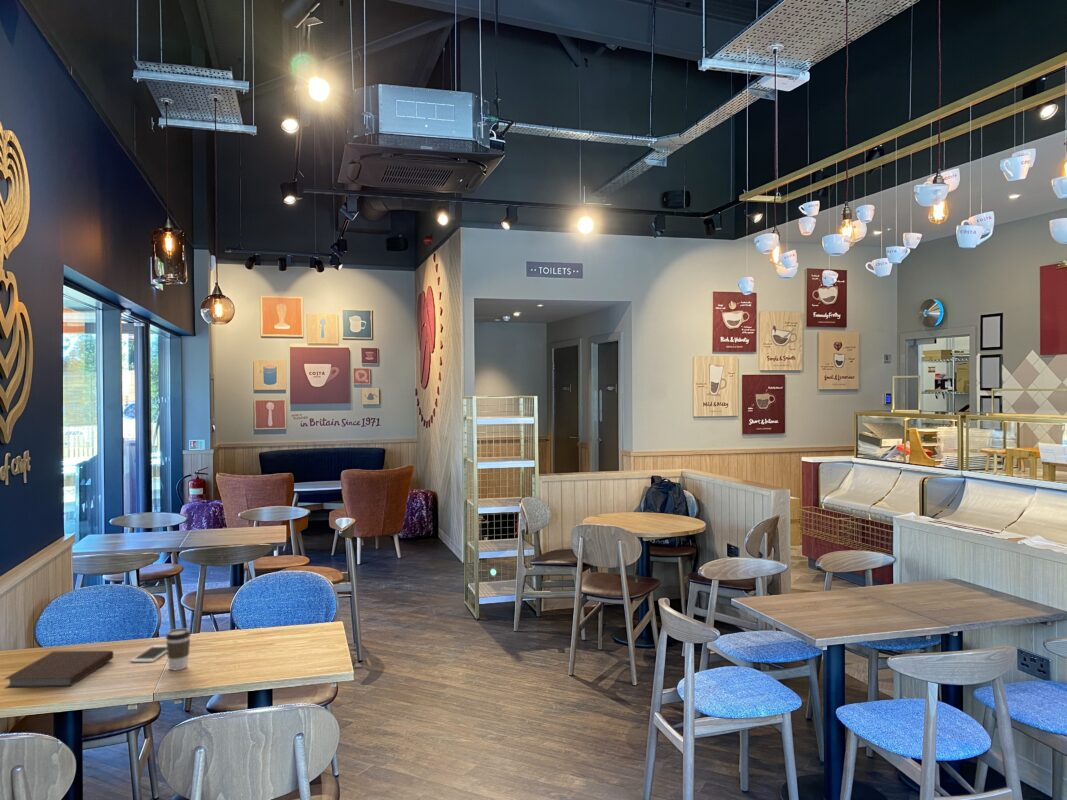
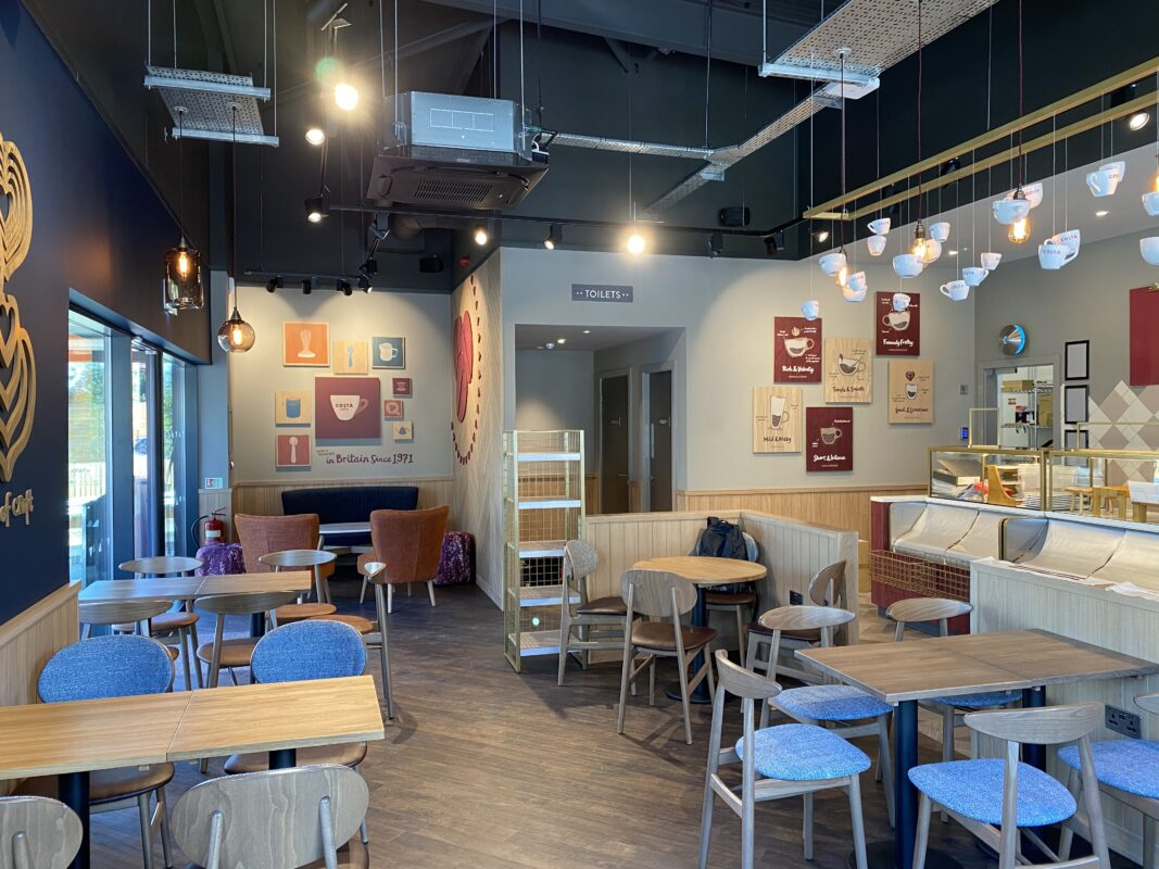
- cell phone (153, 653)
- notebook (61, 668)
- coffee cup (178, 649)
